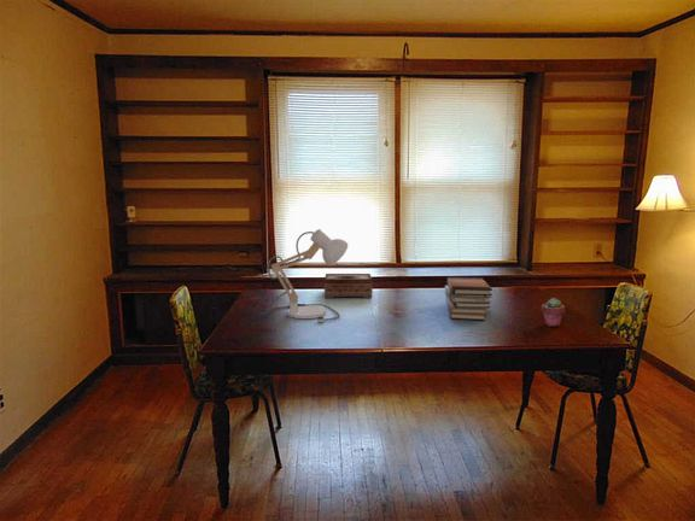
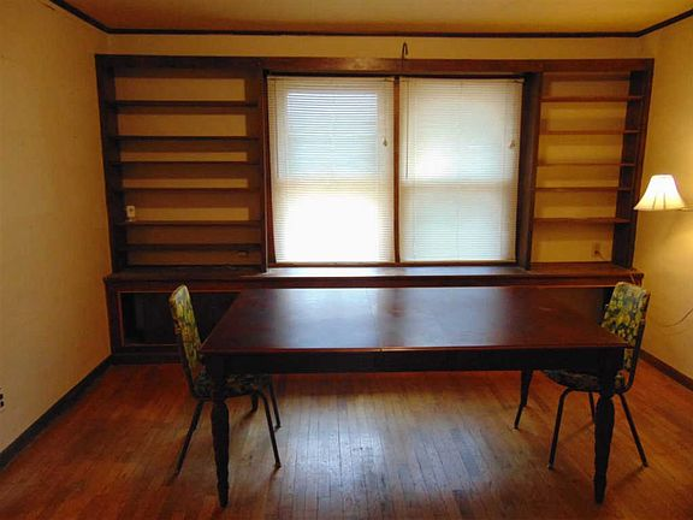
- book stack (466, 297)
- potted succulent (553, 311)
- desk lamp (304, 259)
- tissue box (348, 285)
